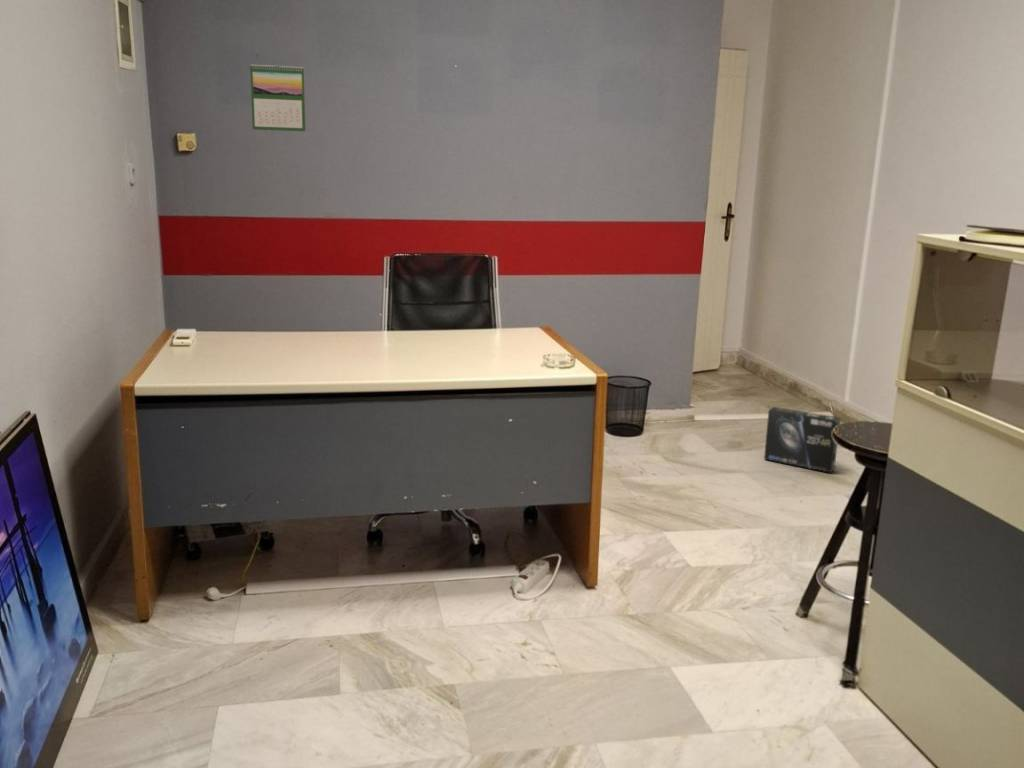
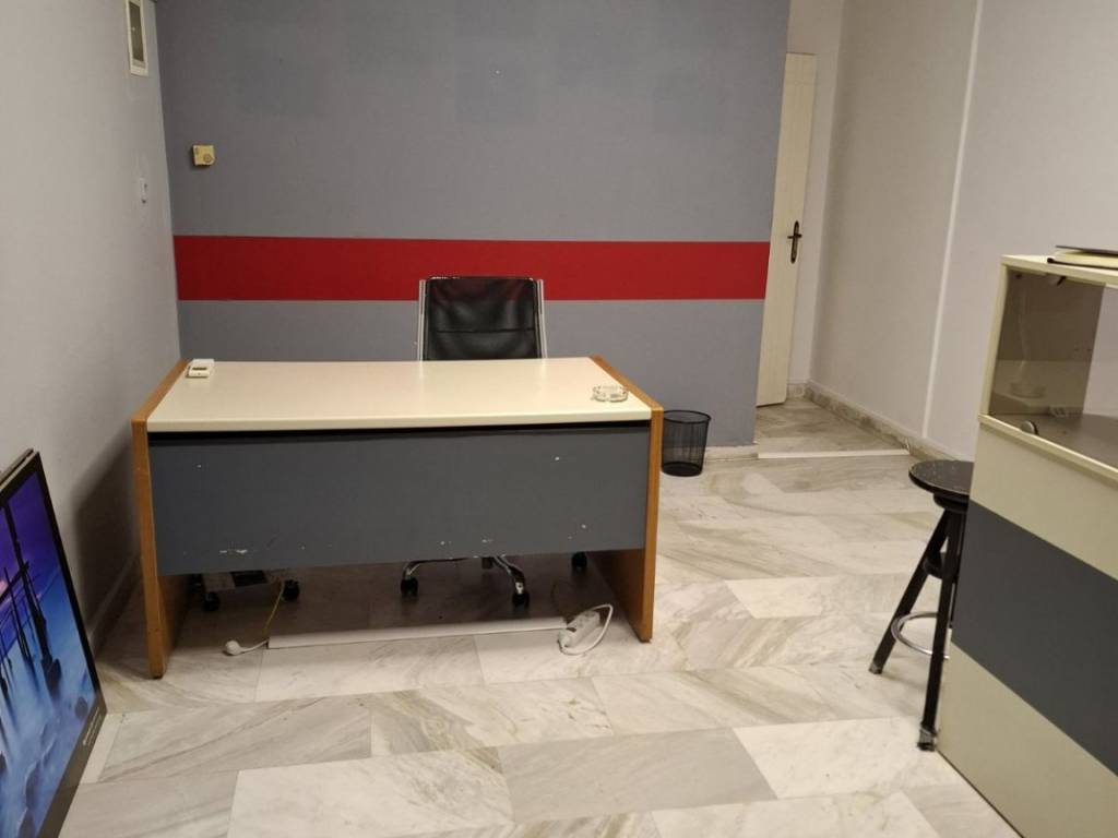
- calendar (278, 97)
- box (801, 439)
